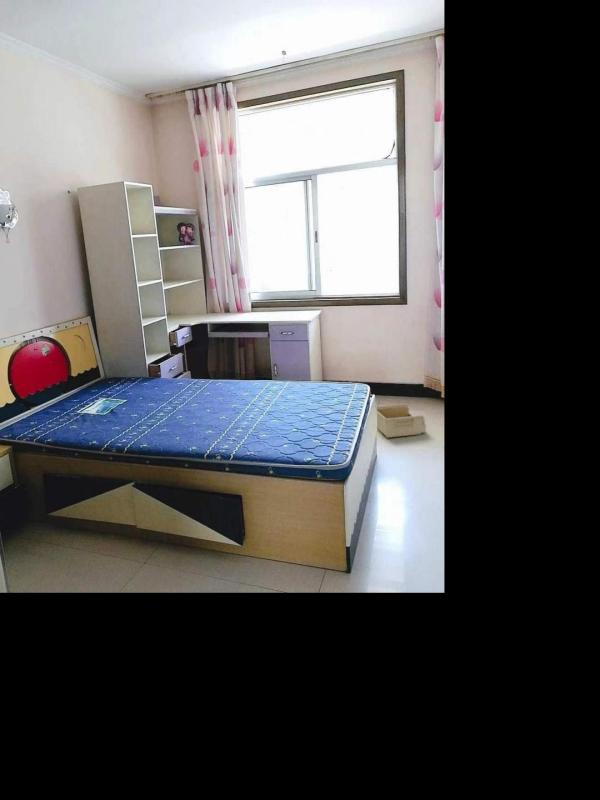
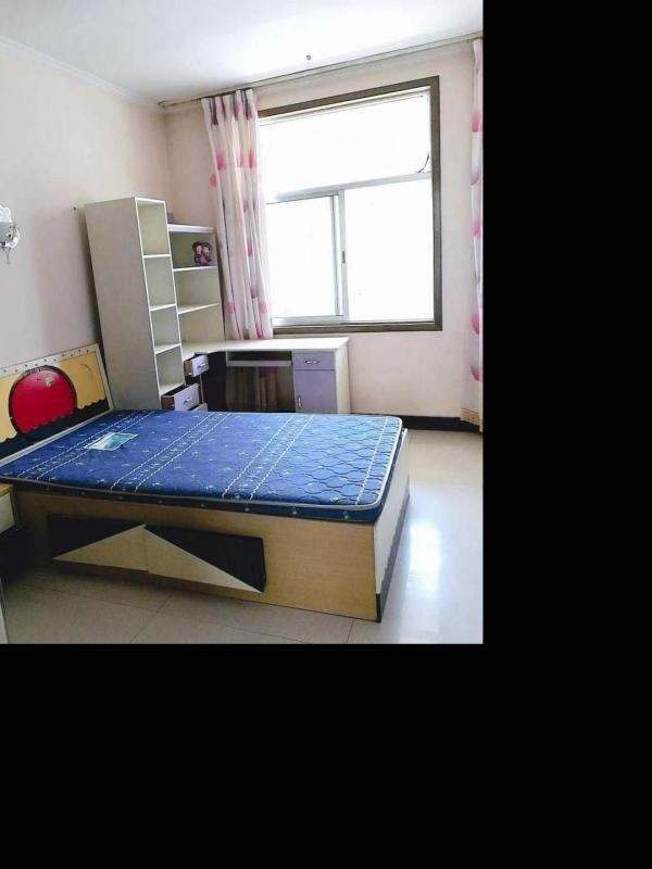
- storage bin (398, 420)
